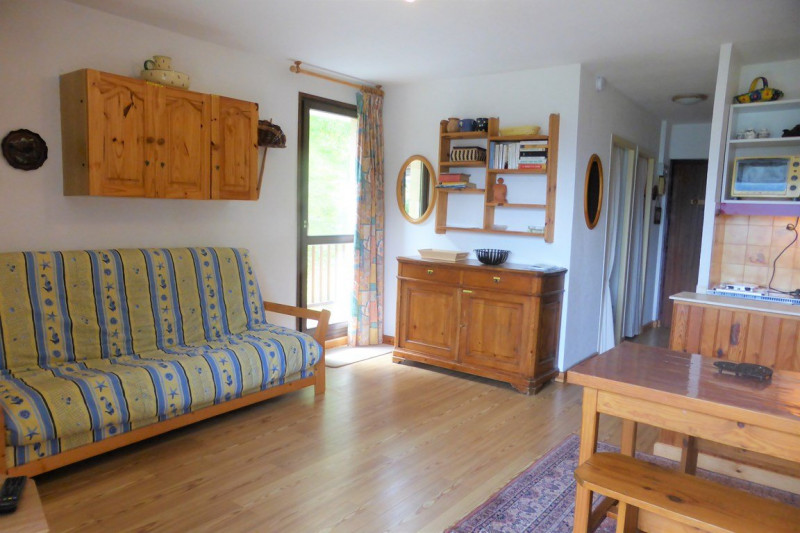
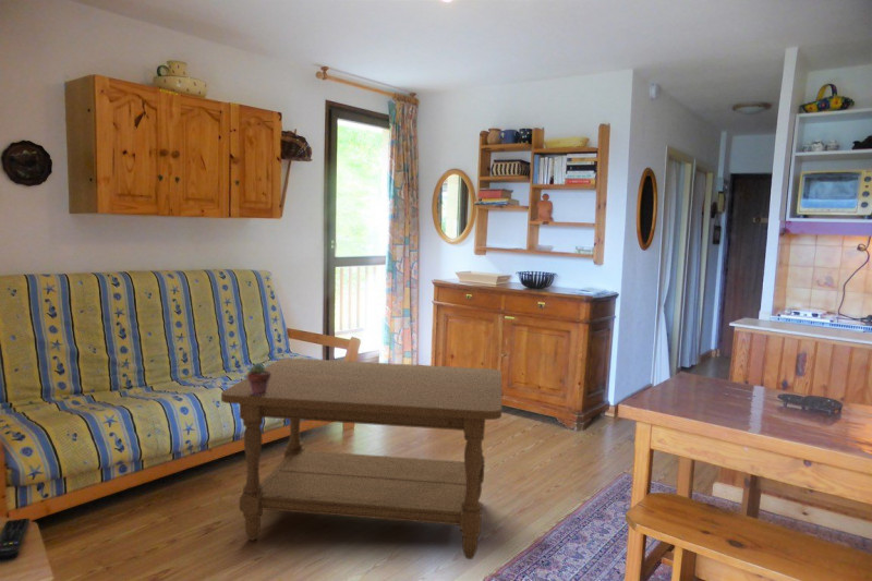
+ potted succulent (258, 377)
+ coffee table (373, 456)
